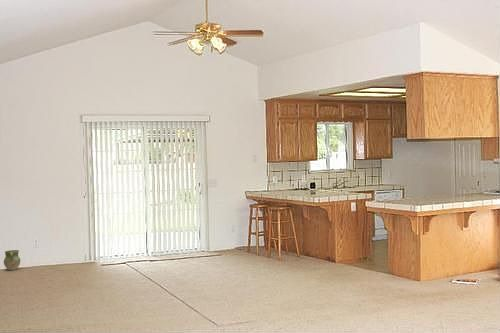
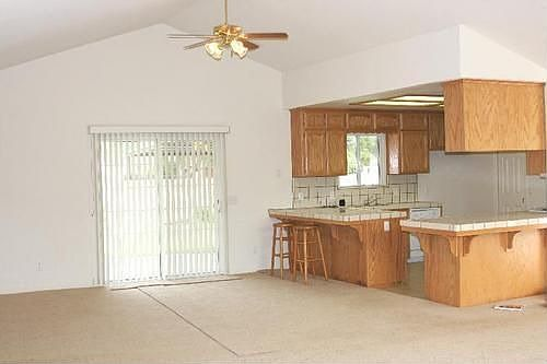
- ceramic jug (12, 260)
